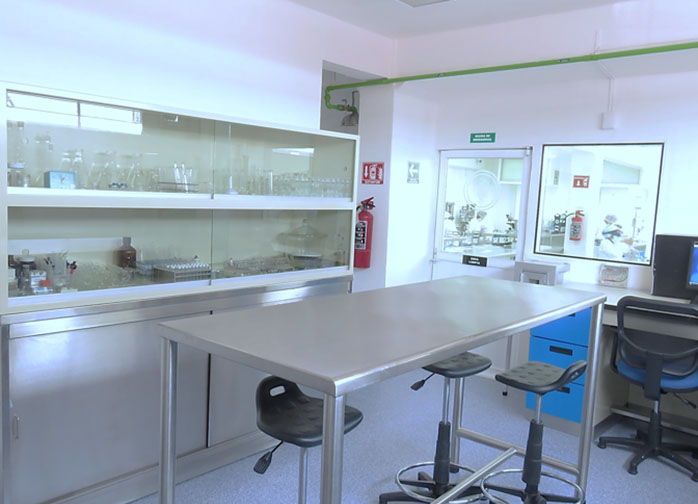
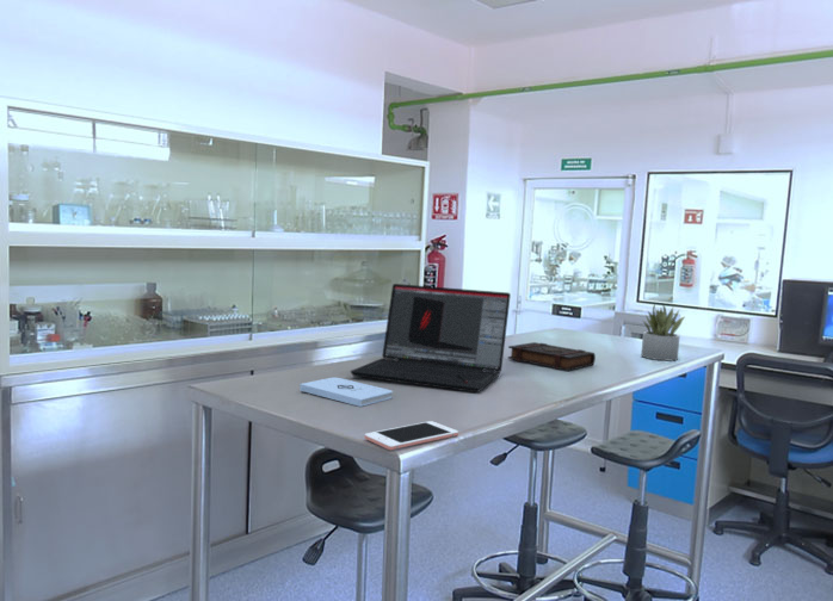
+ notepad (346, 390)
+ cell phone (412, 434)
+ succulent plant (661, 329)
+ book (550, 354)
+ laptop (432, 333)
